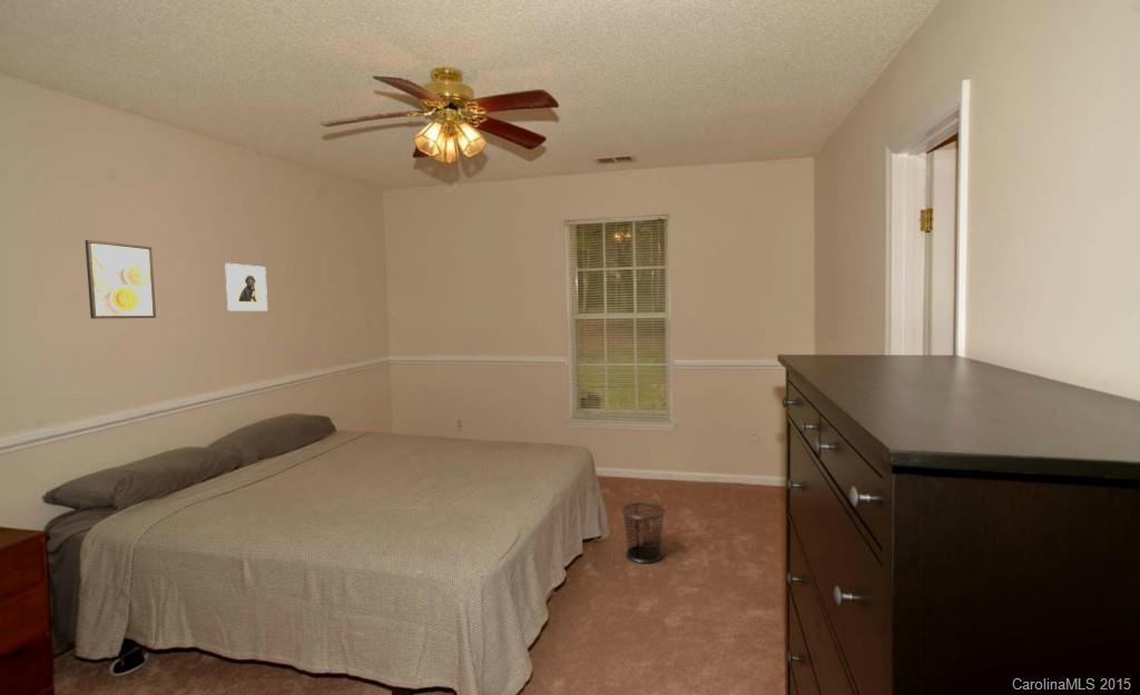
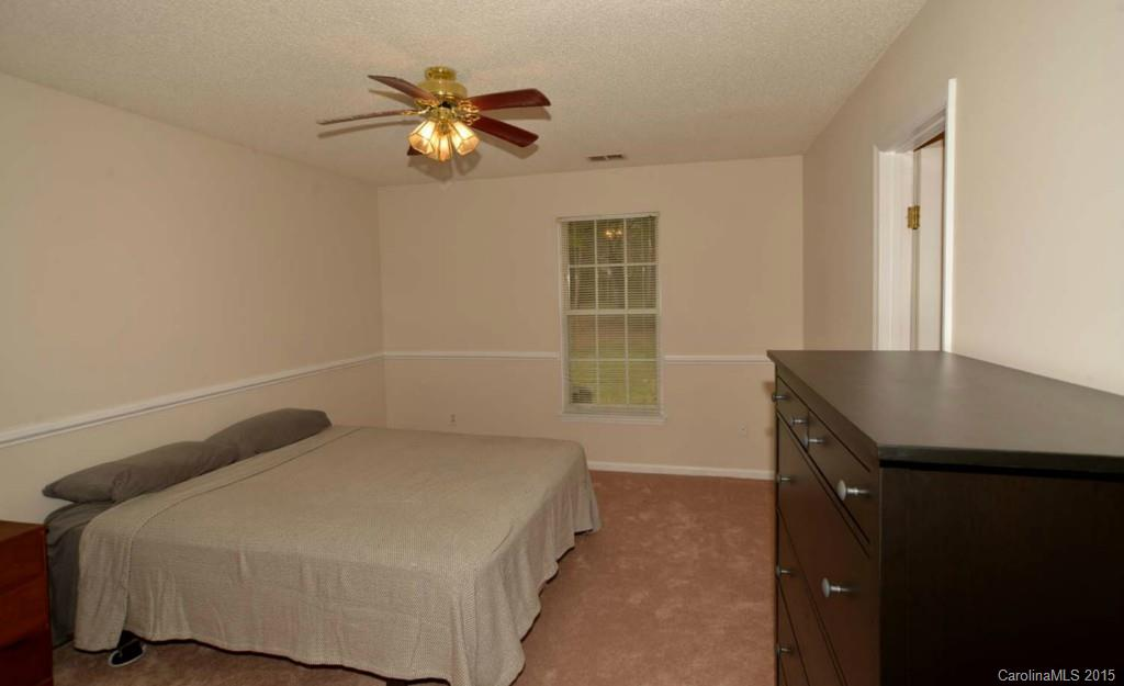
- waste bin (643, 532)
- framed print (247, 287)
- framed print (122, 280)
